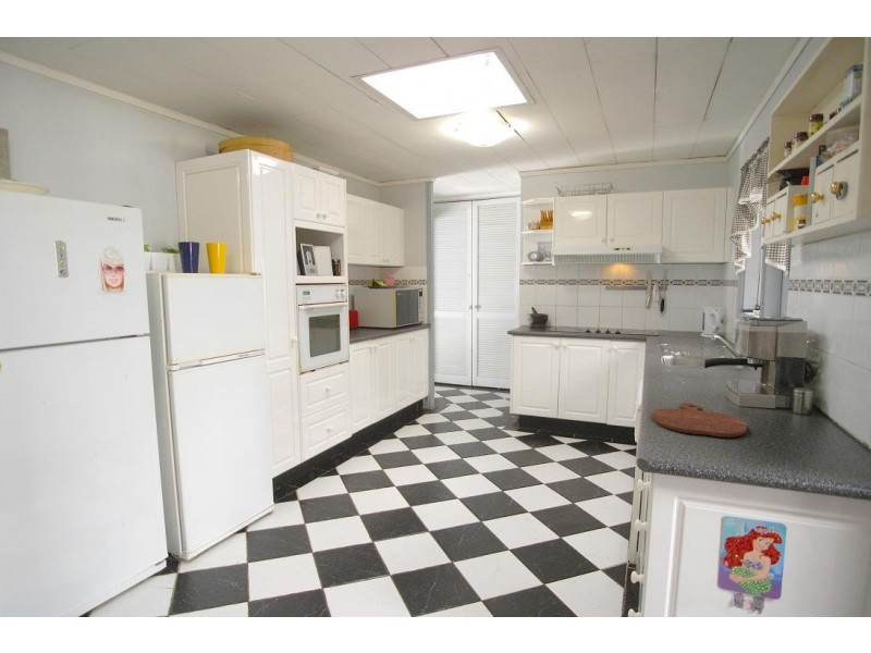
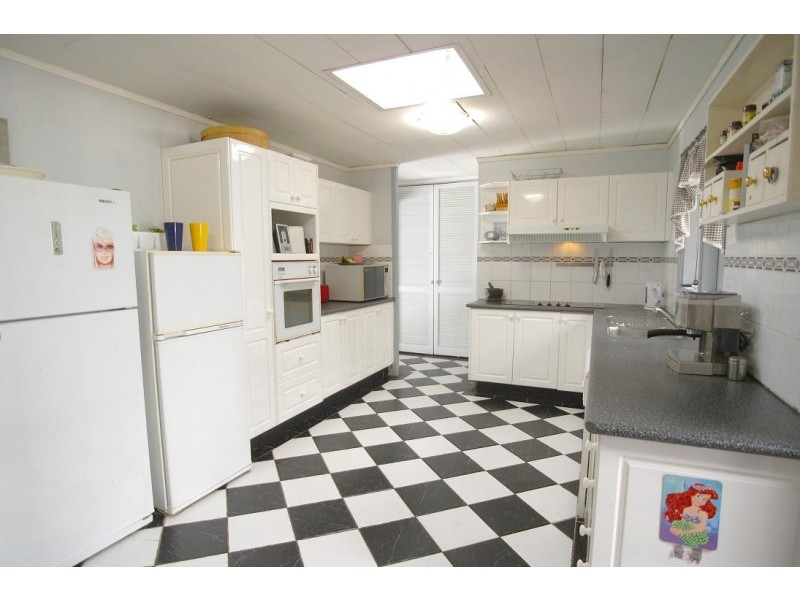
- cutting board (695, 417)
